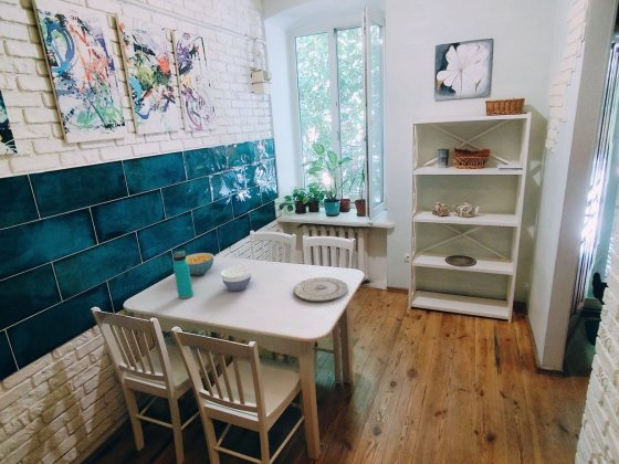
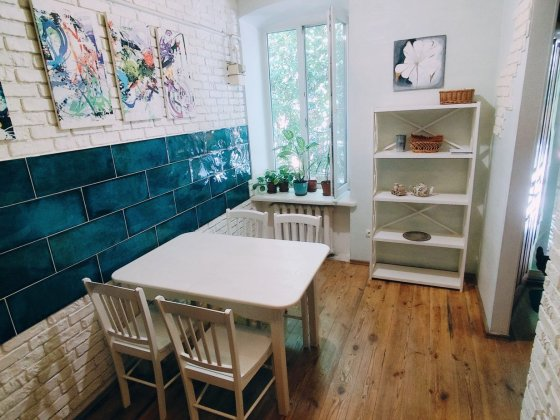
- water bottle (182, 274)
- plate (321, 288)
- cereal bowl (198, 265)
- bowl (237, 280)
